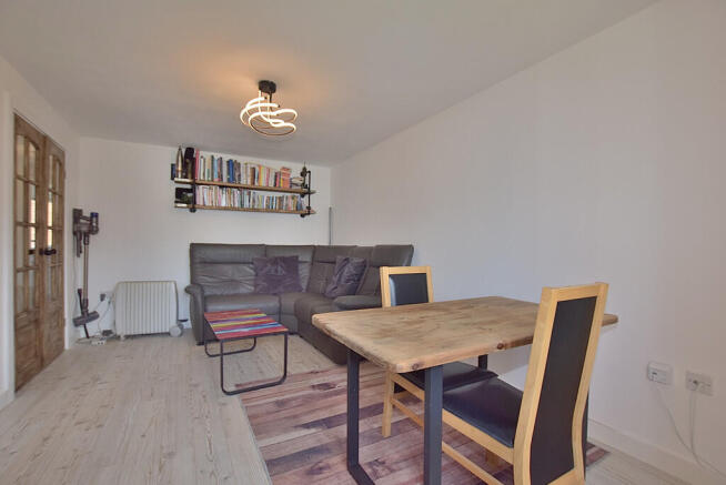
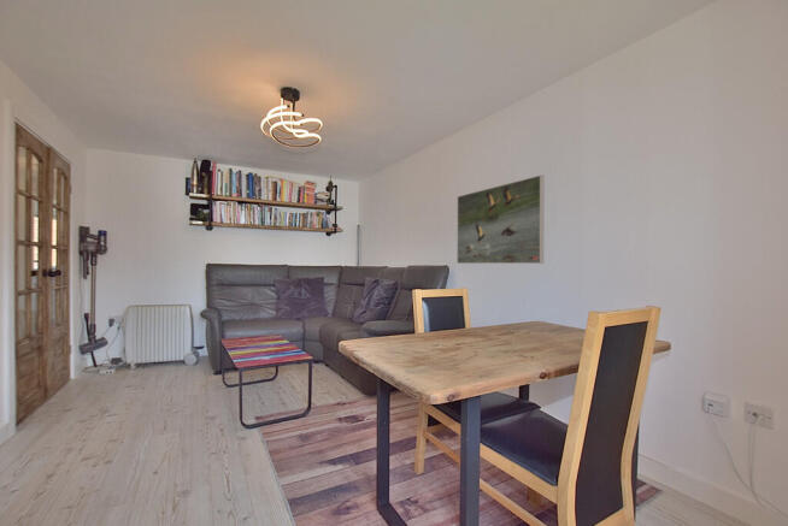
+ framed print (494, 225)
